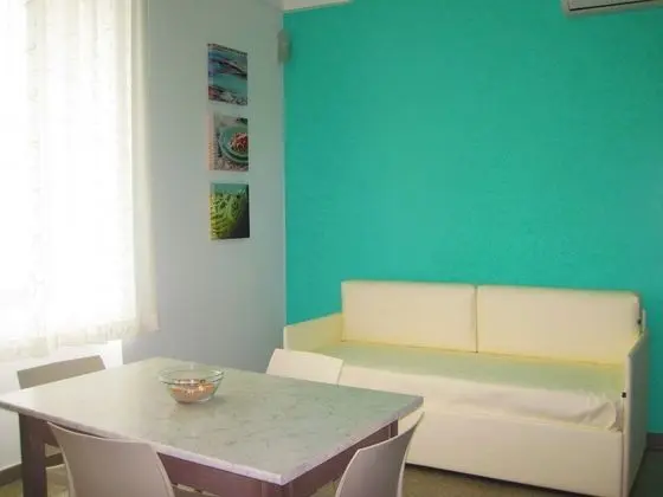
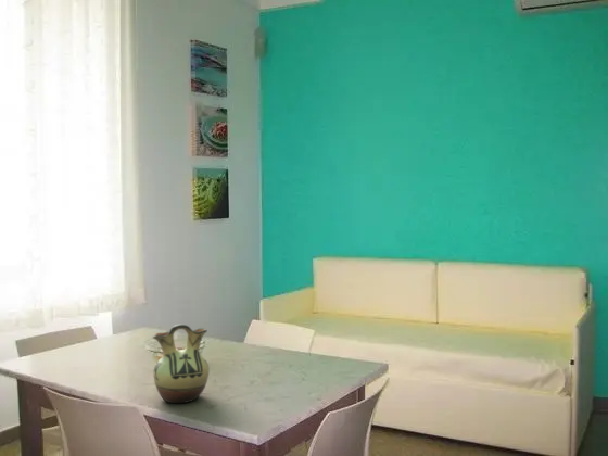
+ ceramic pitcher (180, 360)
